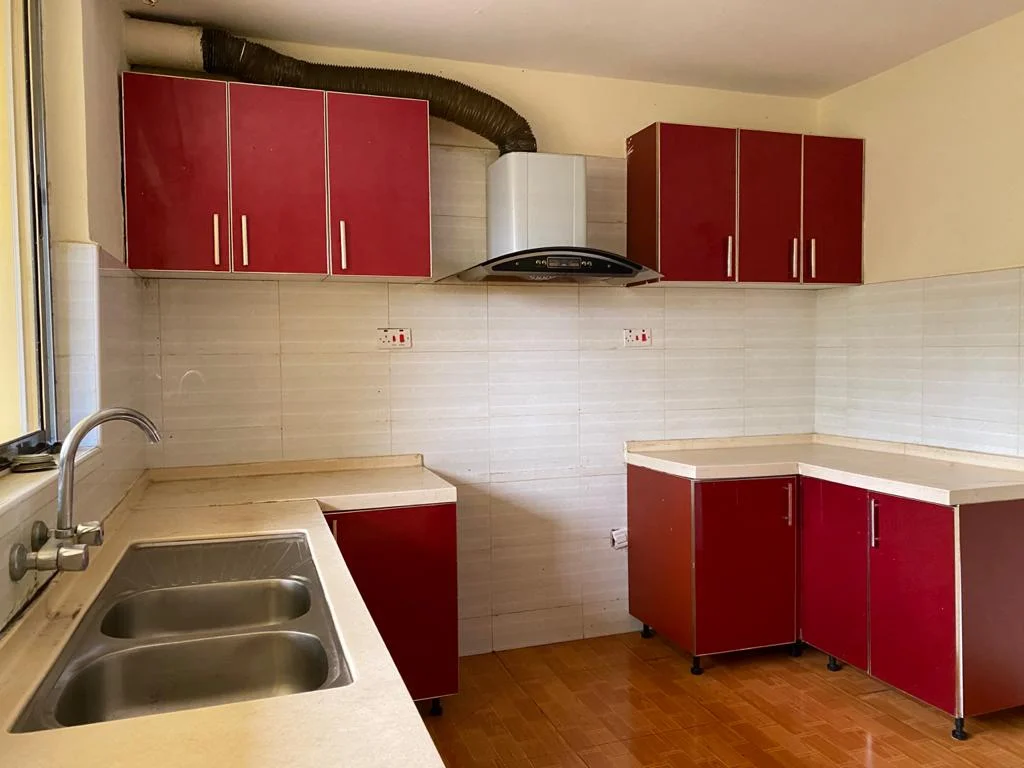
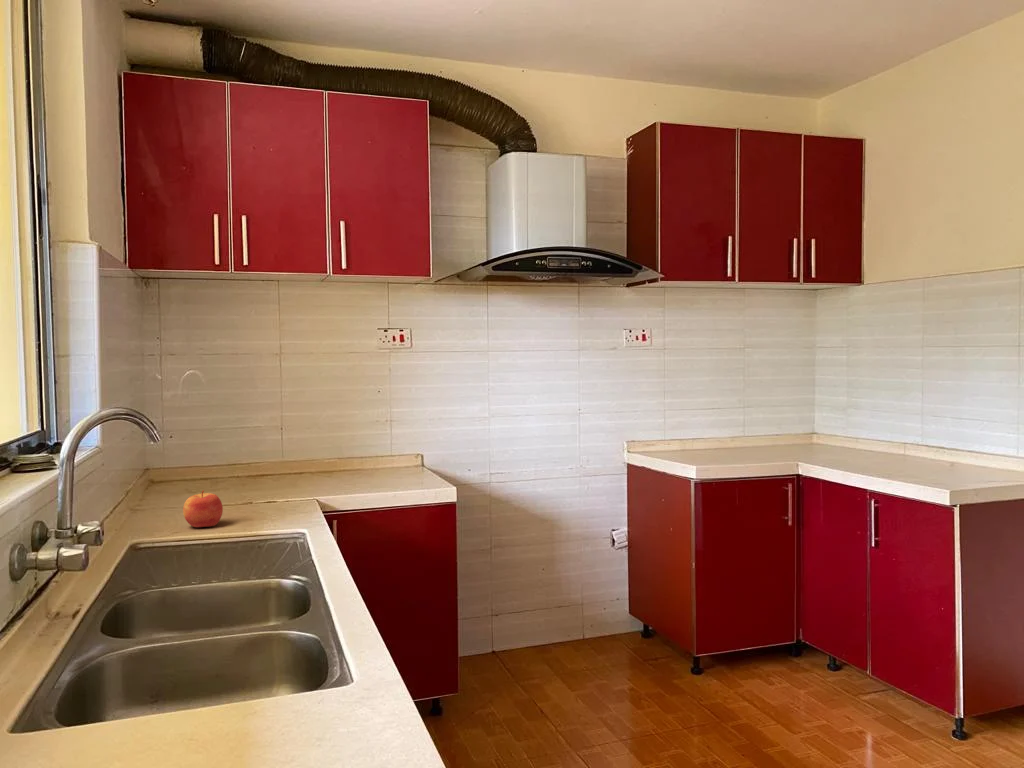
+ apple (203, 507)
